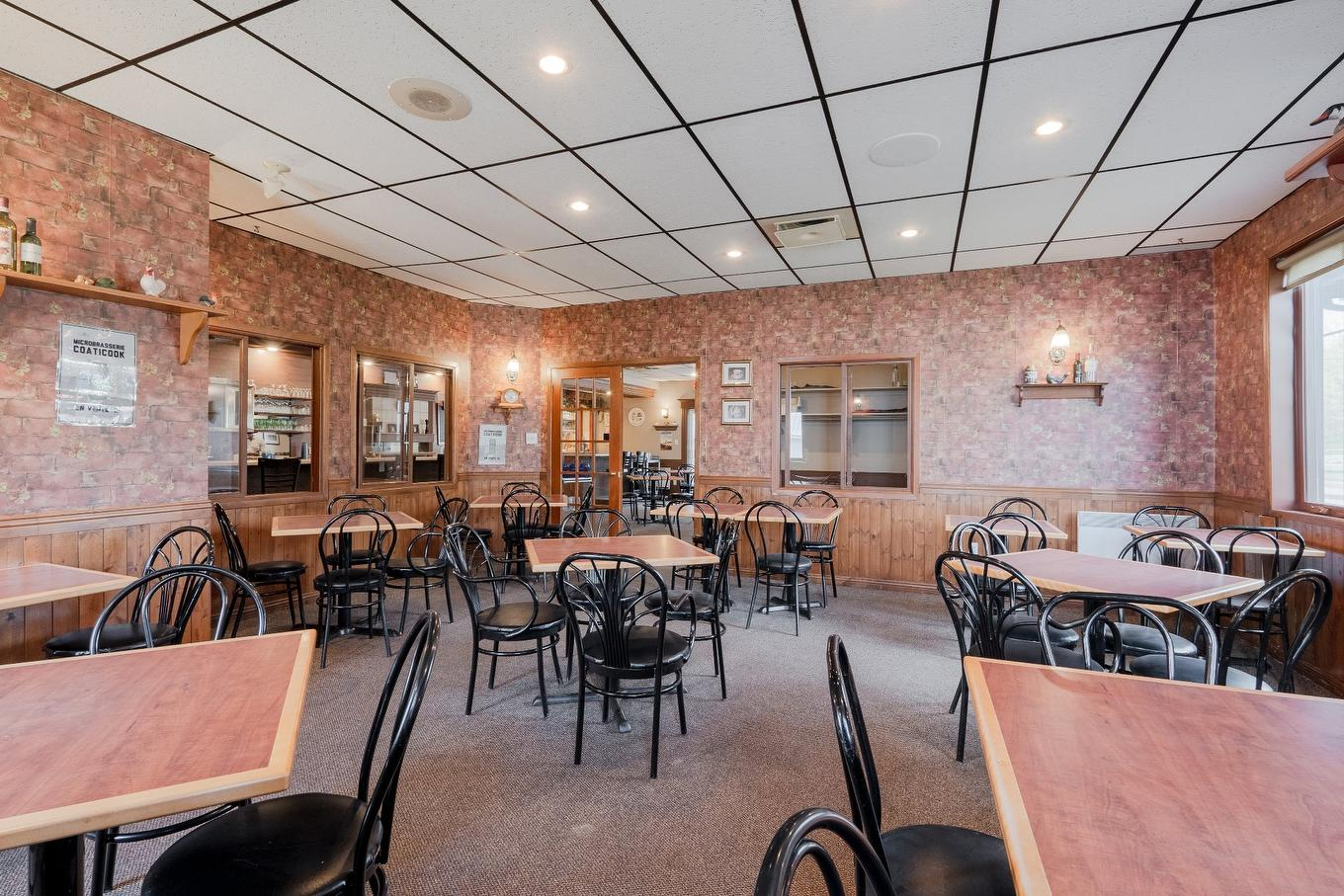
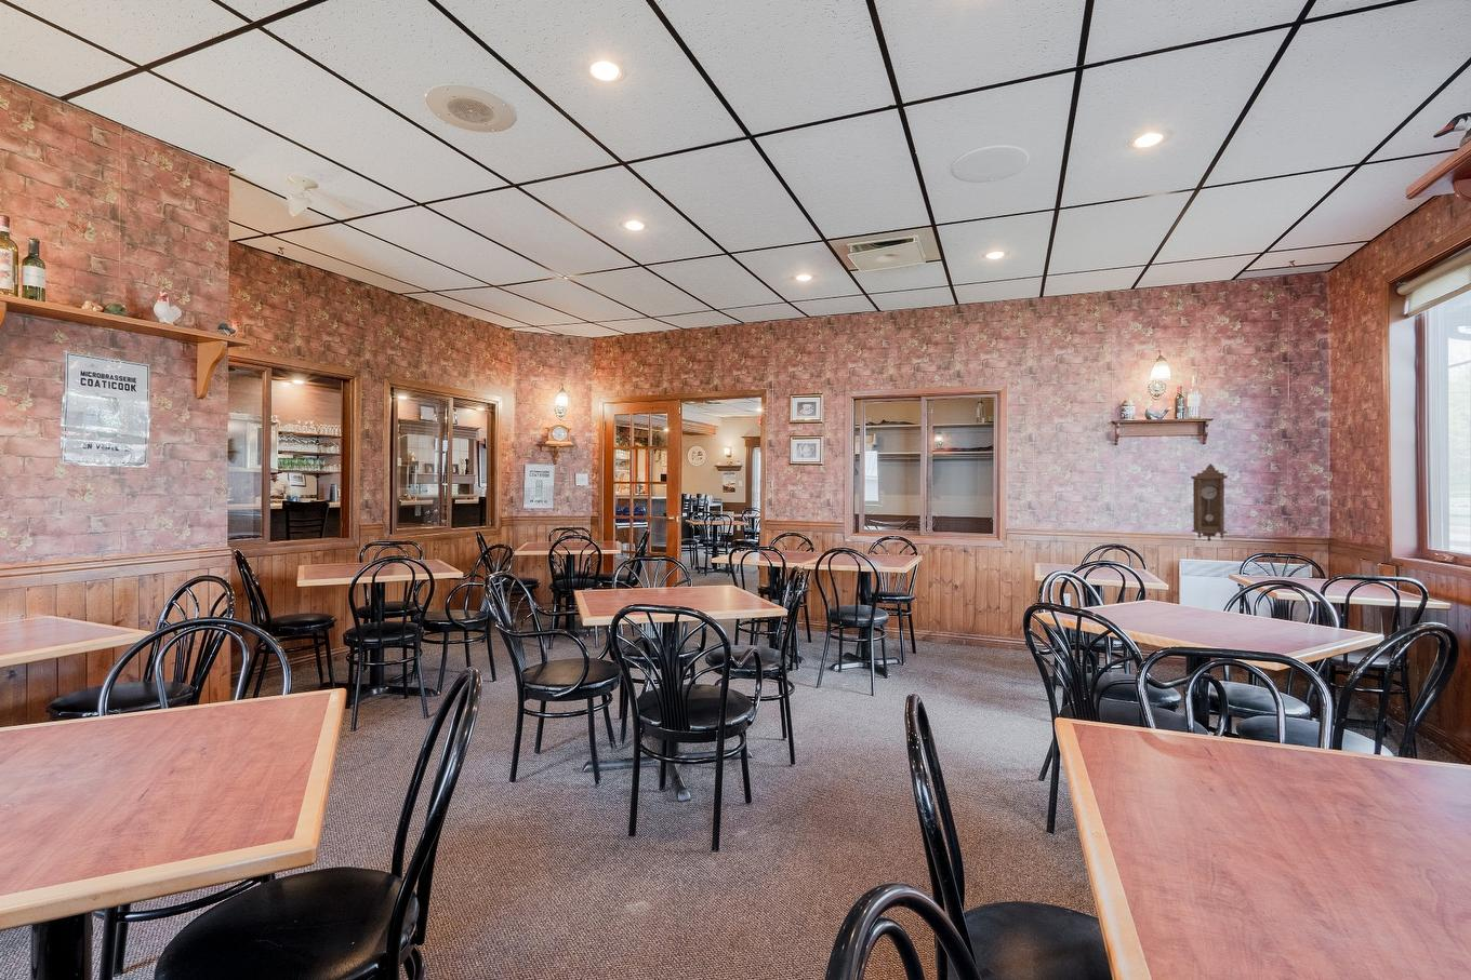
+ pendulum clock (1208, 502)
